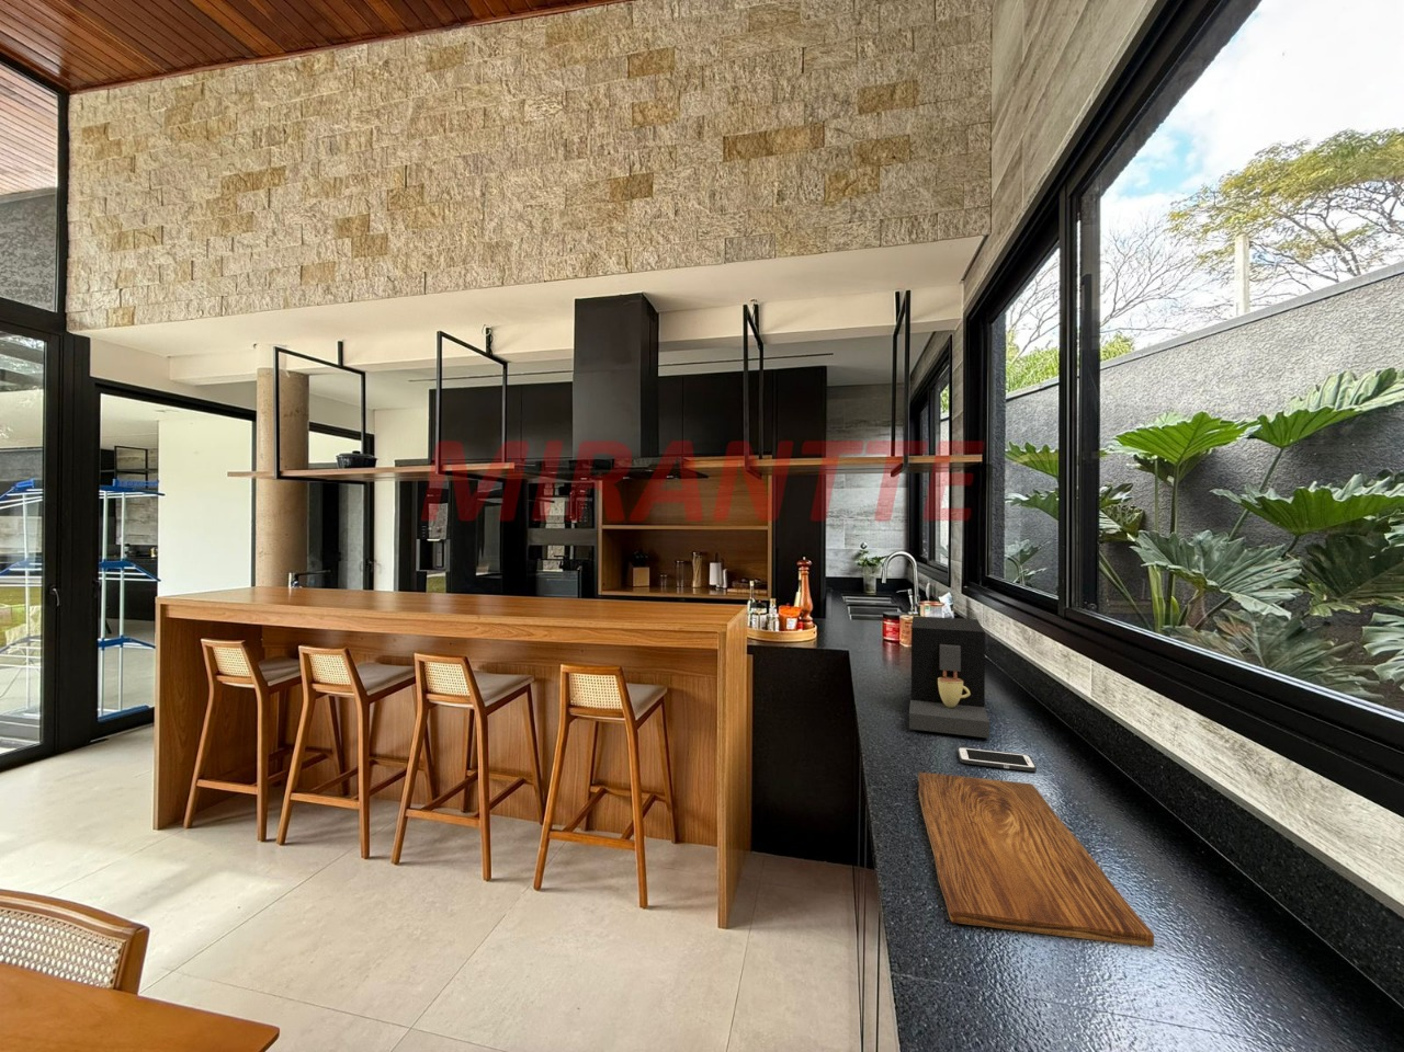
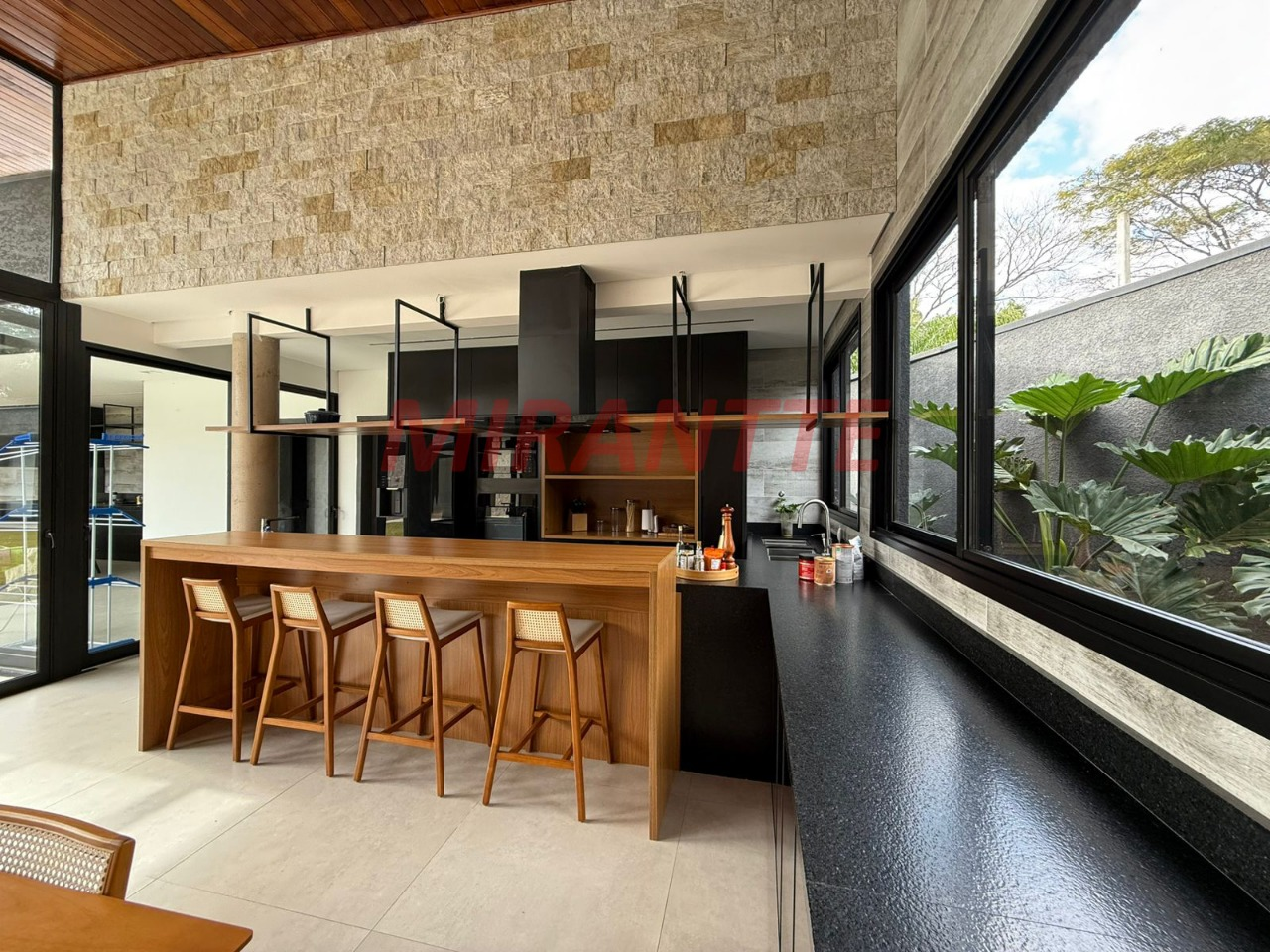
- cutting board (1000, 838)
- coffee maker (945, 670)
- cell phone (995, 758)
